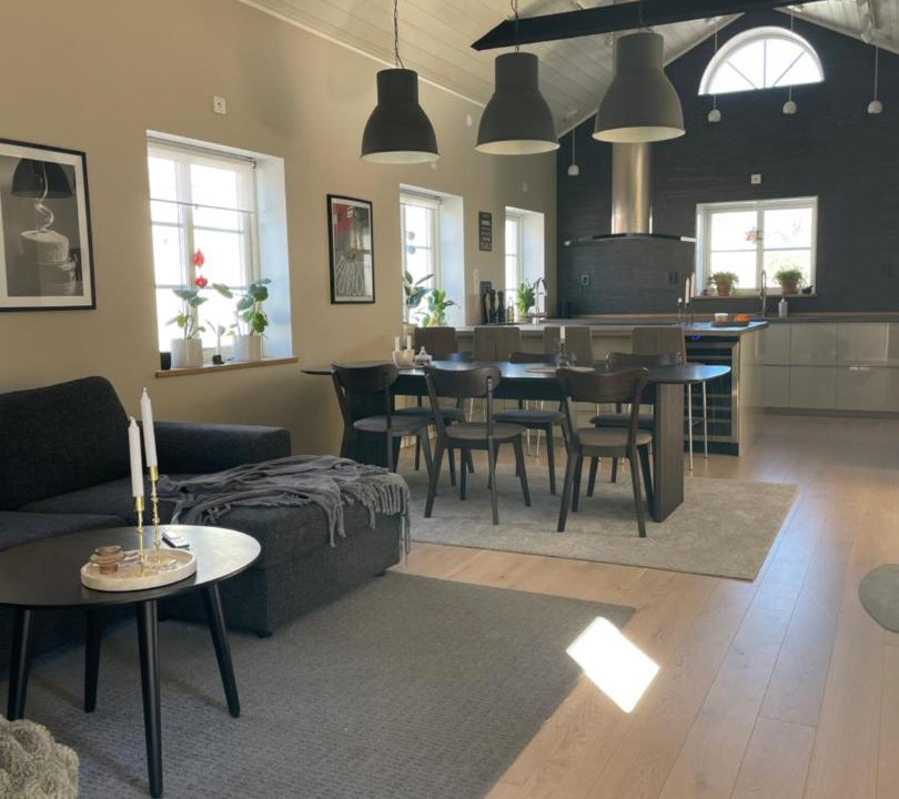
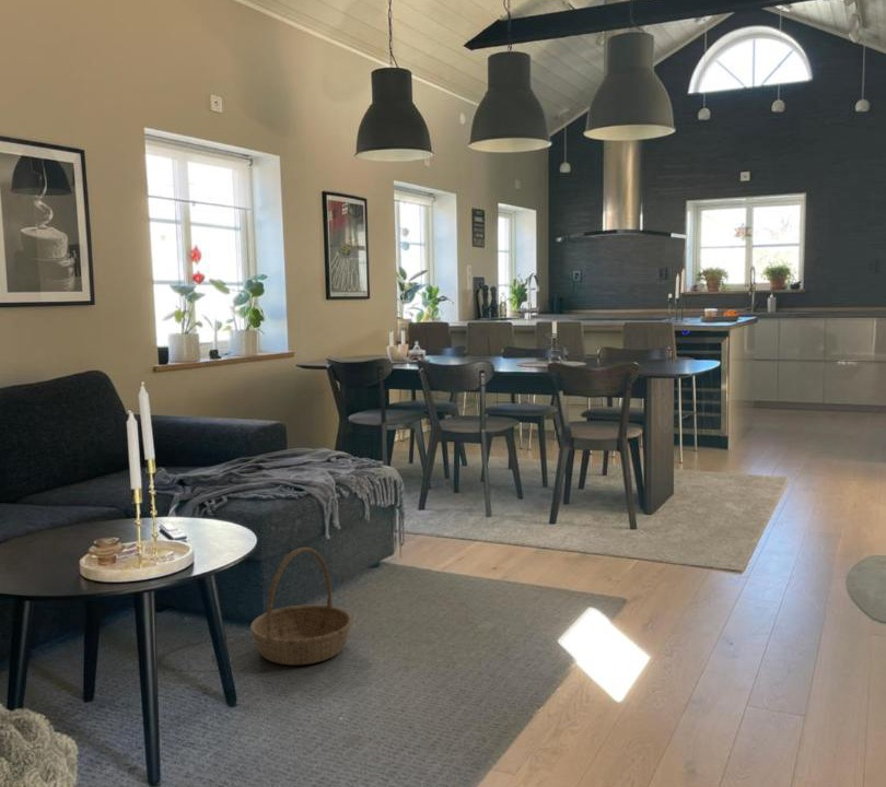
+ basket (300, 606)
